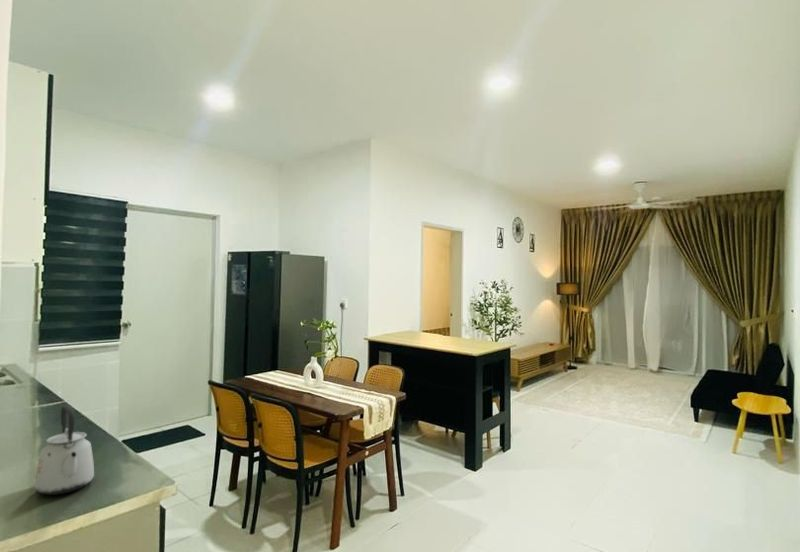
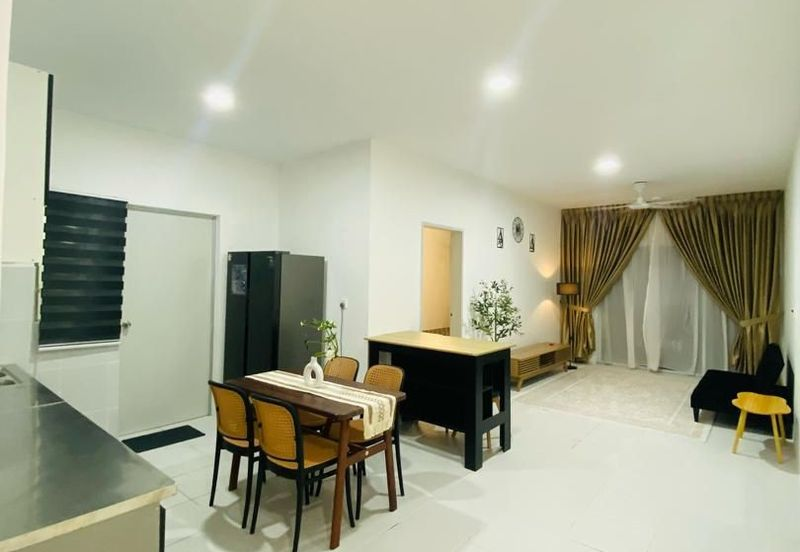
- kettle (68, 449)
